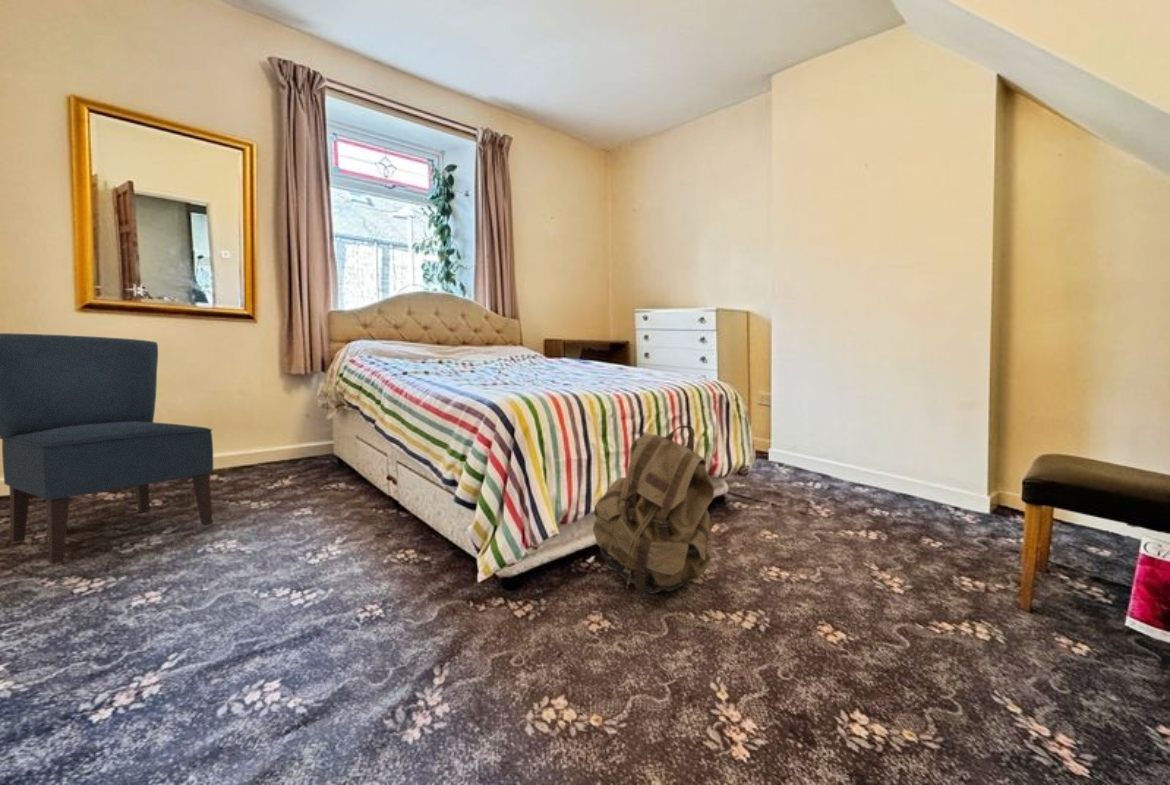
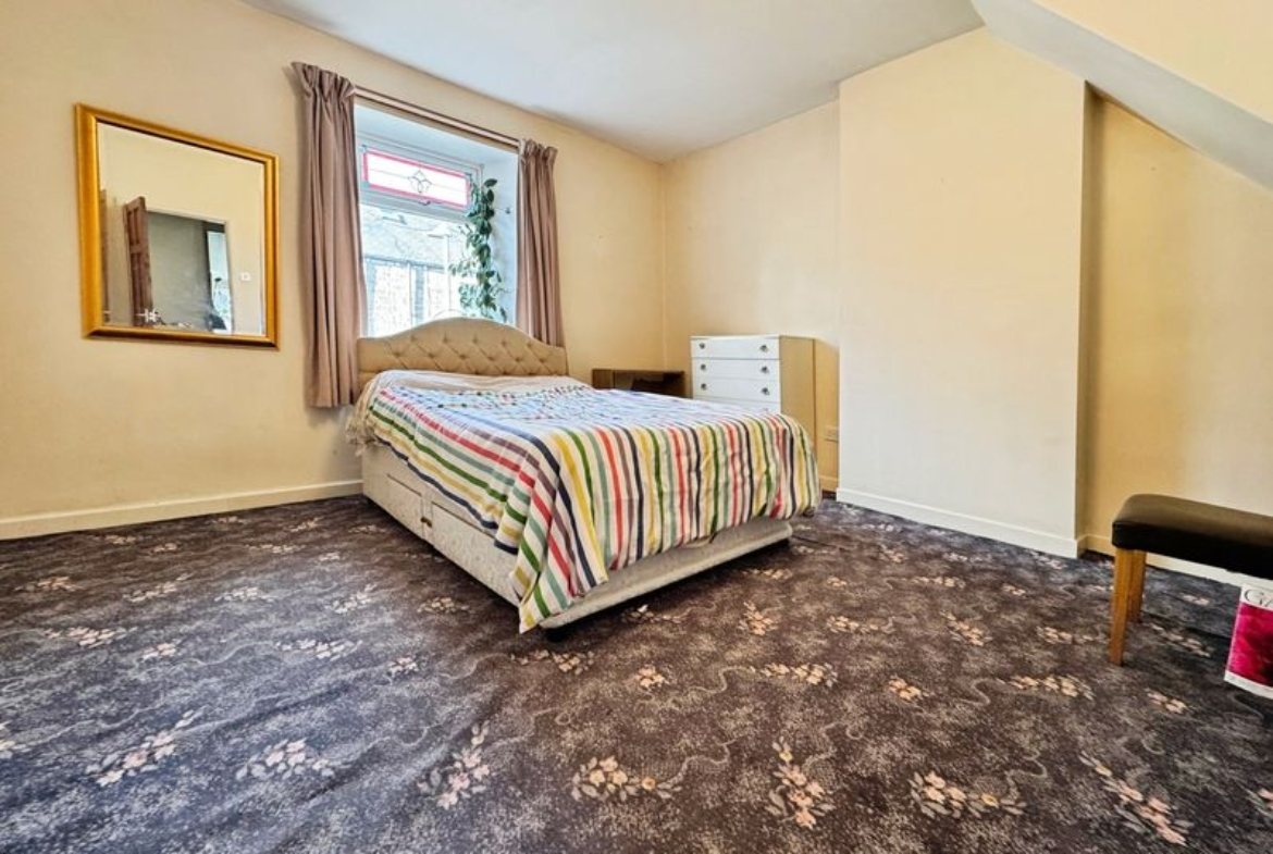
- backpack (652, 500)
- chair (107, 435)
